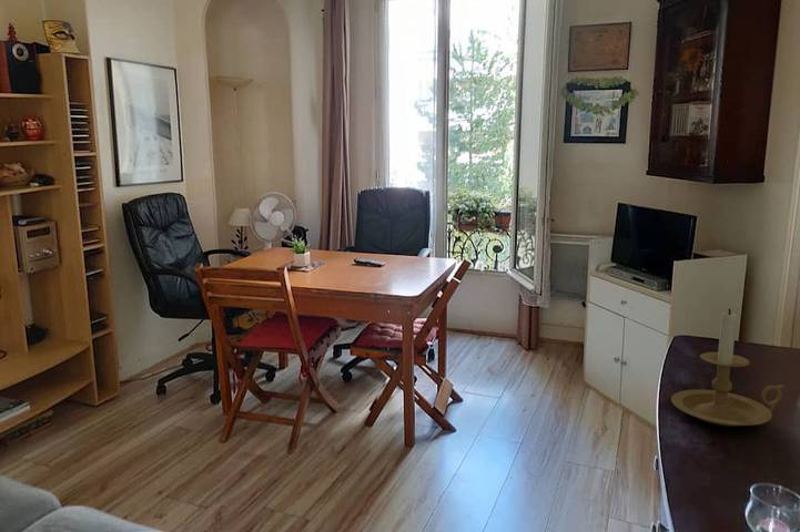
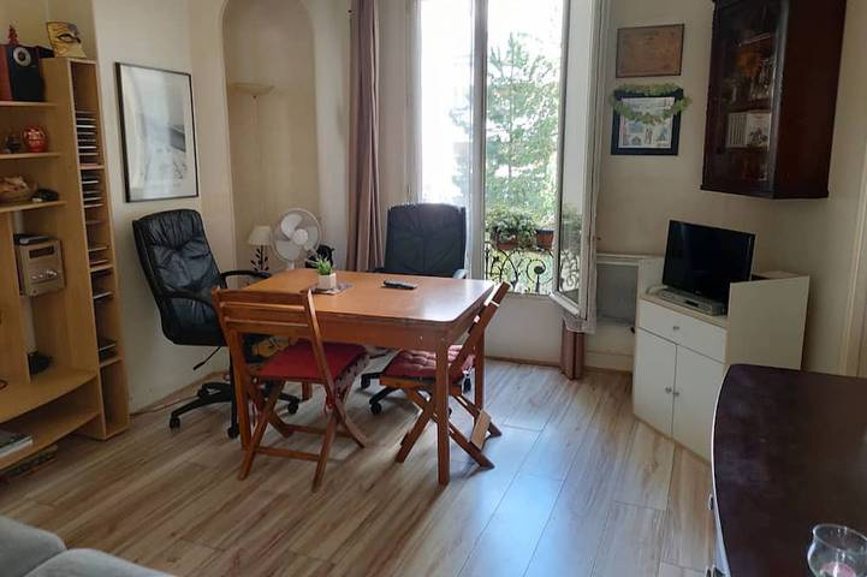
- candle holder (725, 364)
